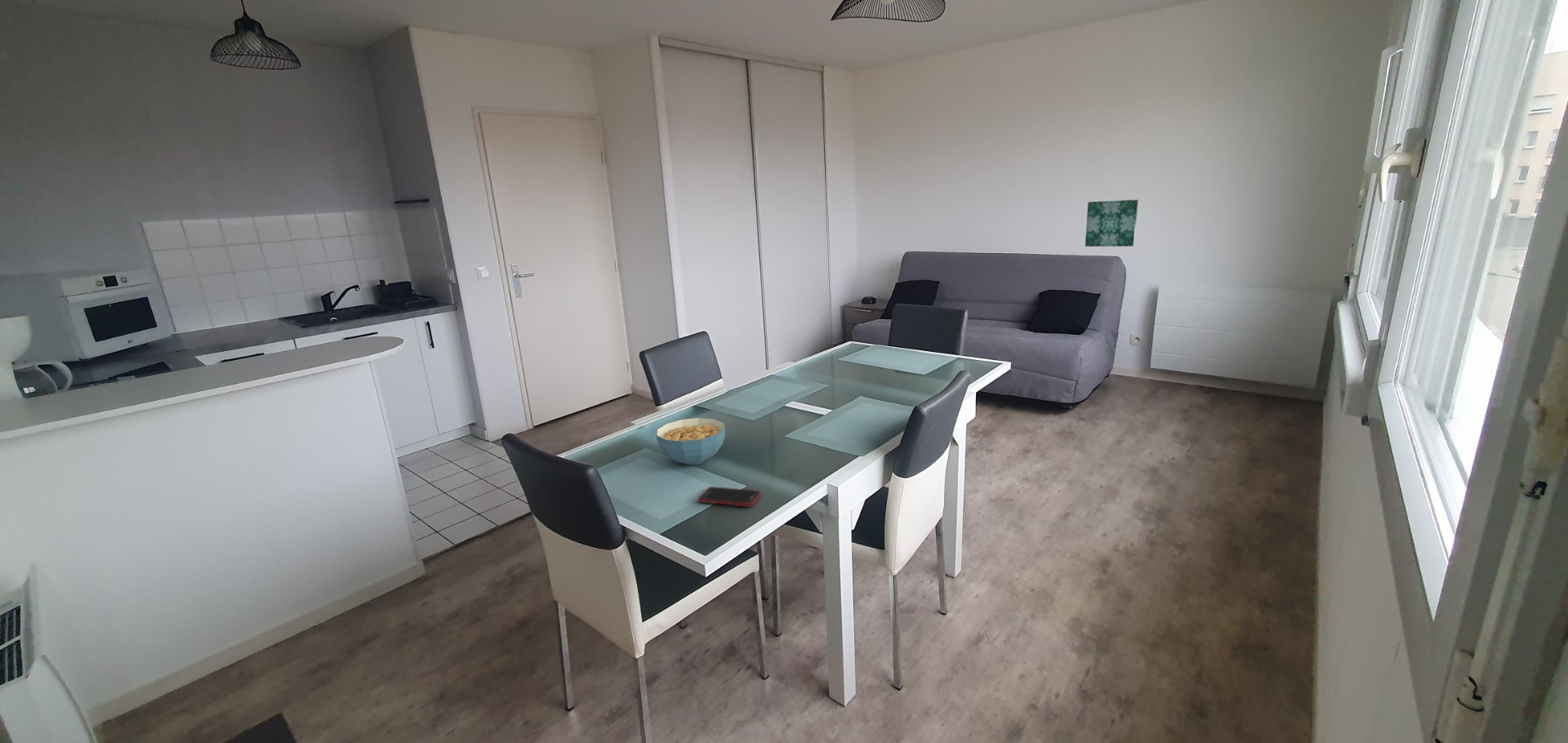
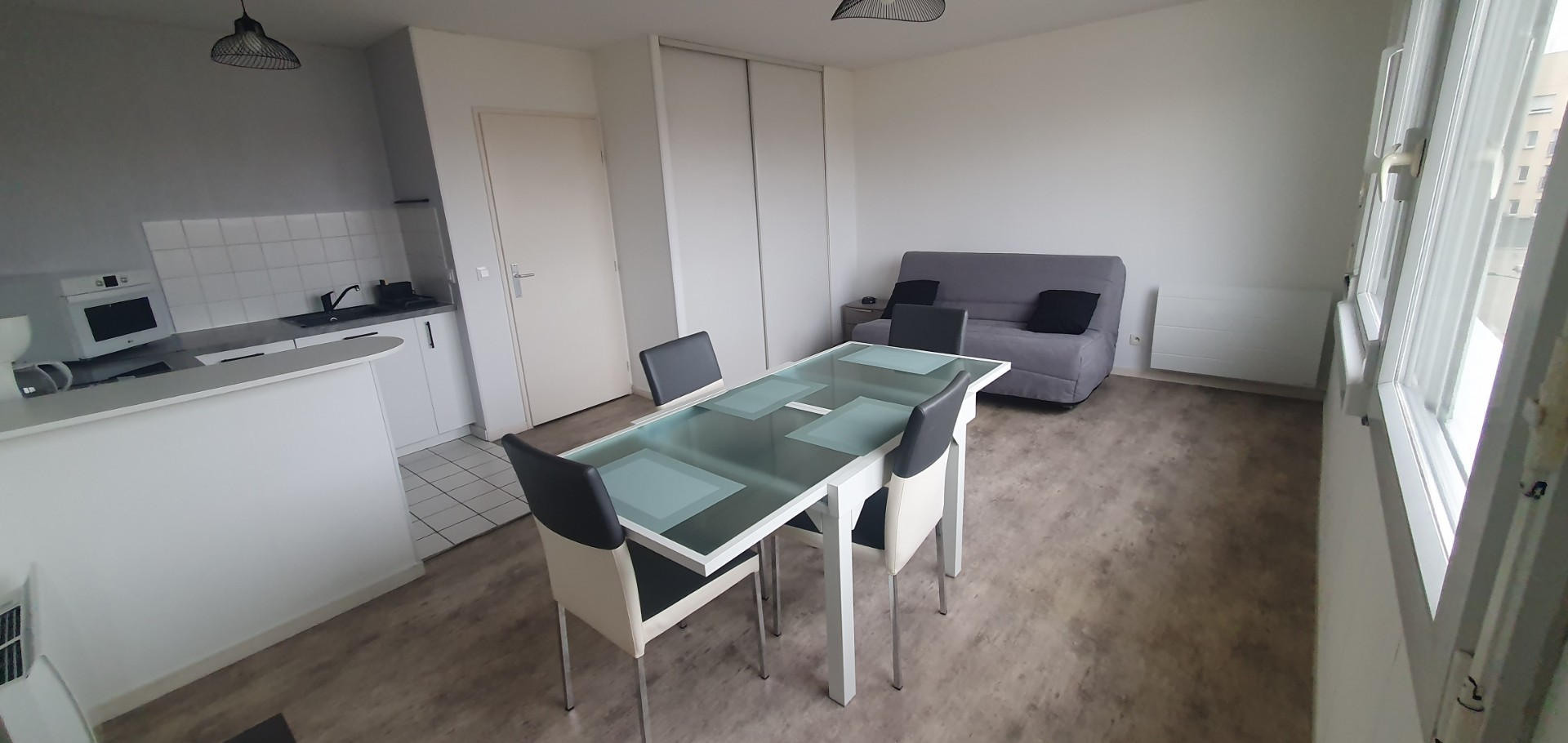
- cell phone (729, 496)
- wall art (1111, 224)
- cereal bowl (692, 445)
